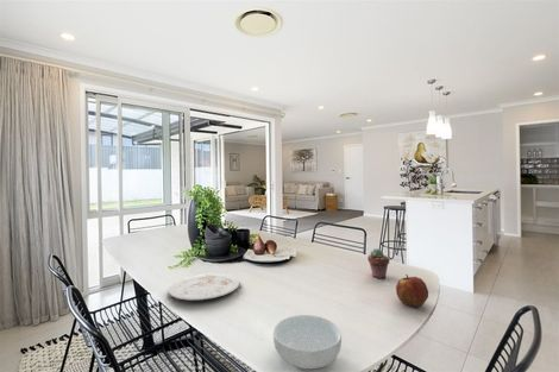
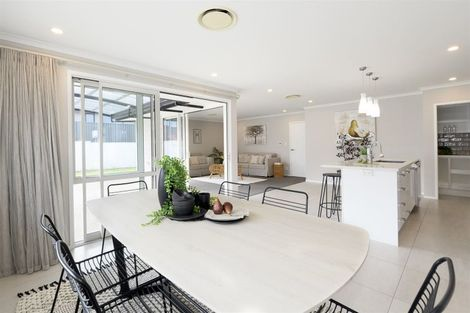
- apple (412, 290)
- plate (205, 285)
- cereal bowl (307, 343)
- potted succulent (378, 261)
